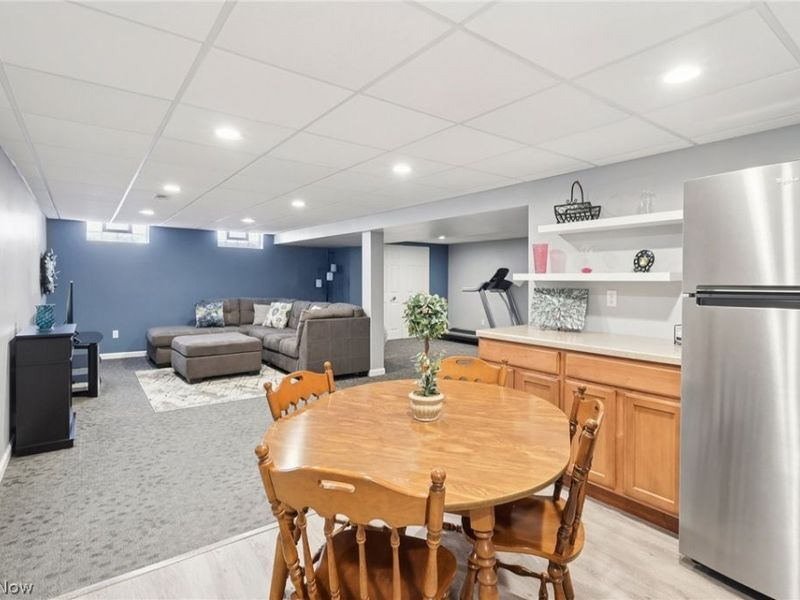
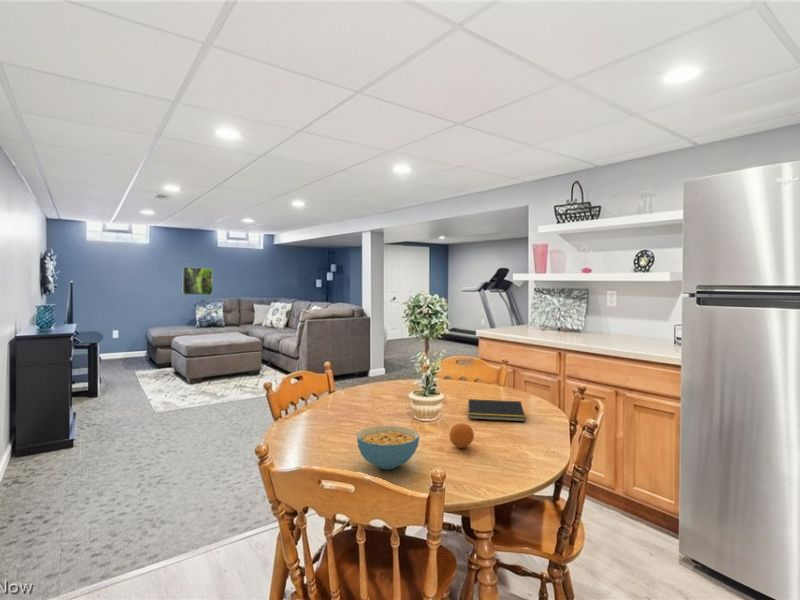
+ fruit (461, 435)
+ notepad (495, 409)
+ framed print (198, 281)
+ cereal bowl (387, 450)
